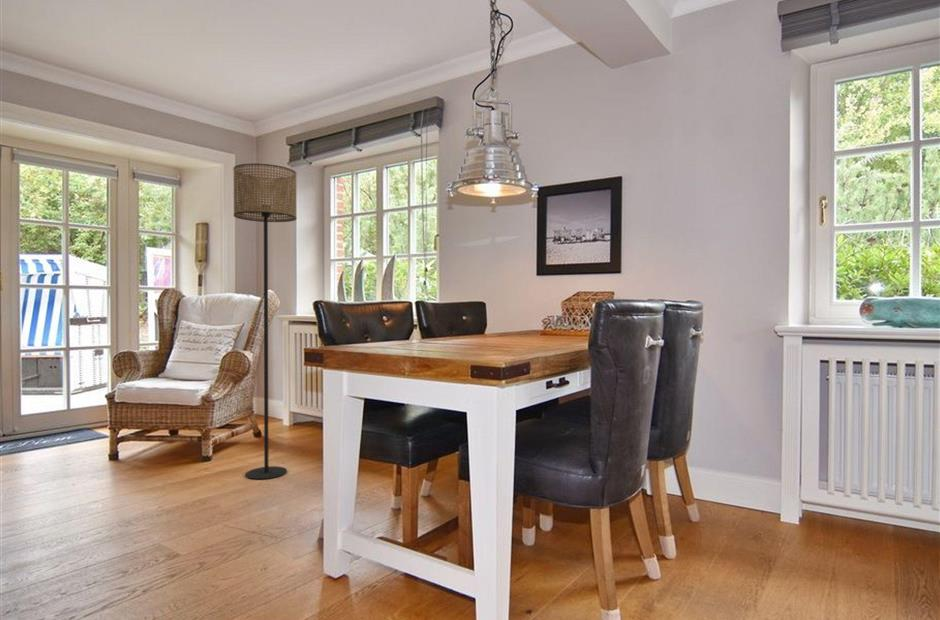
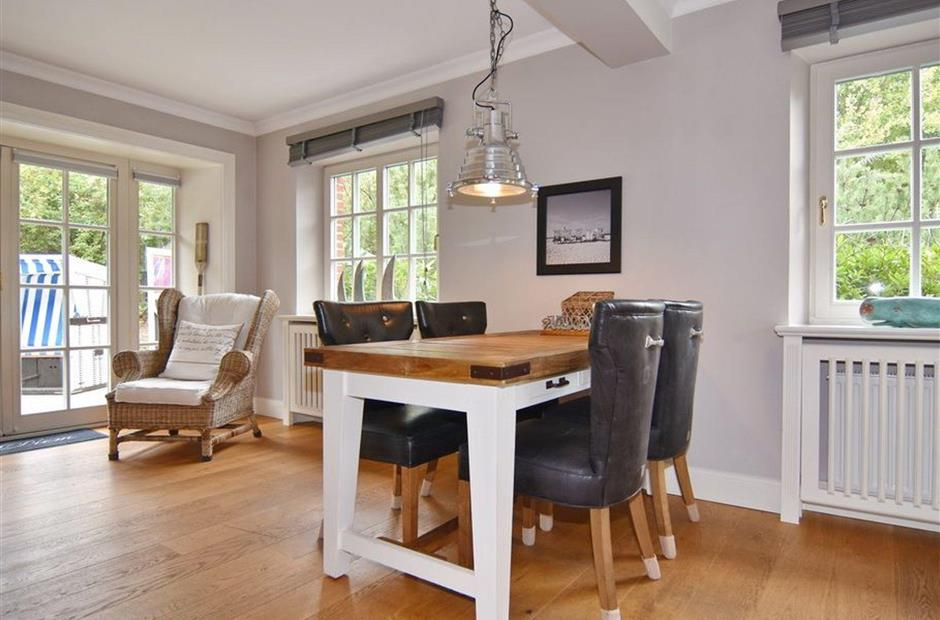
- floor lamp (265, 322)
